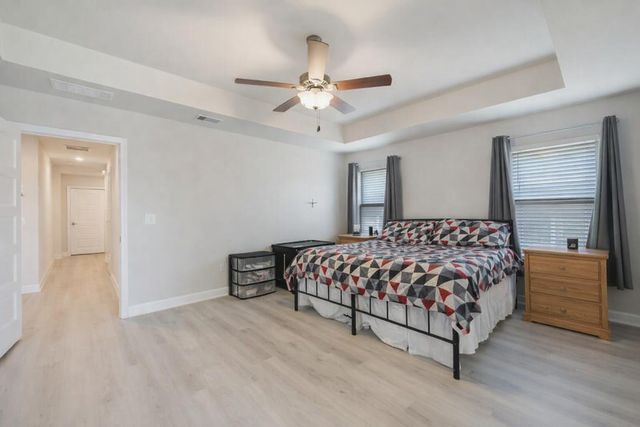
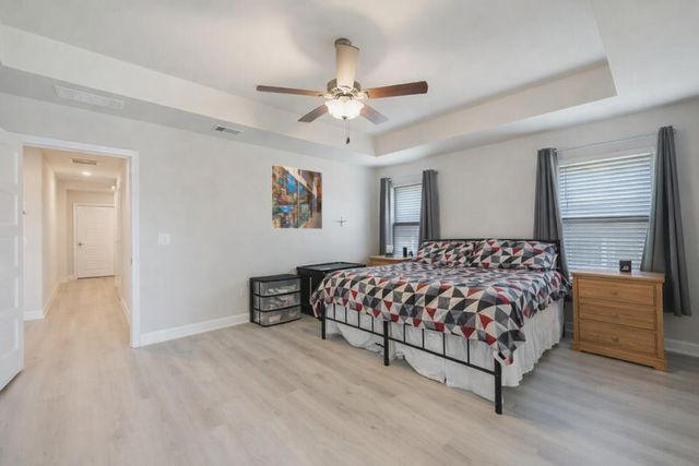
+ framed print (297, 199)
